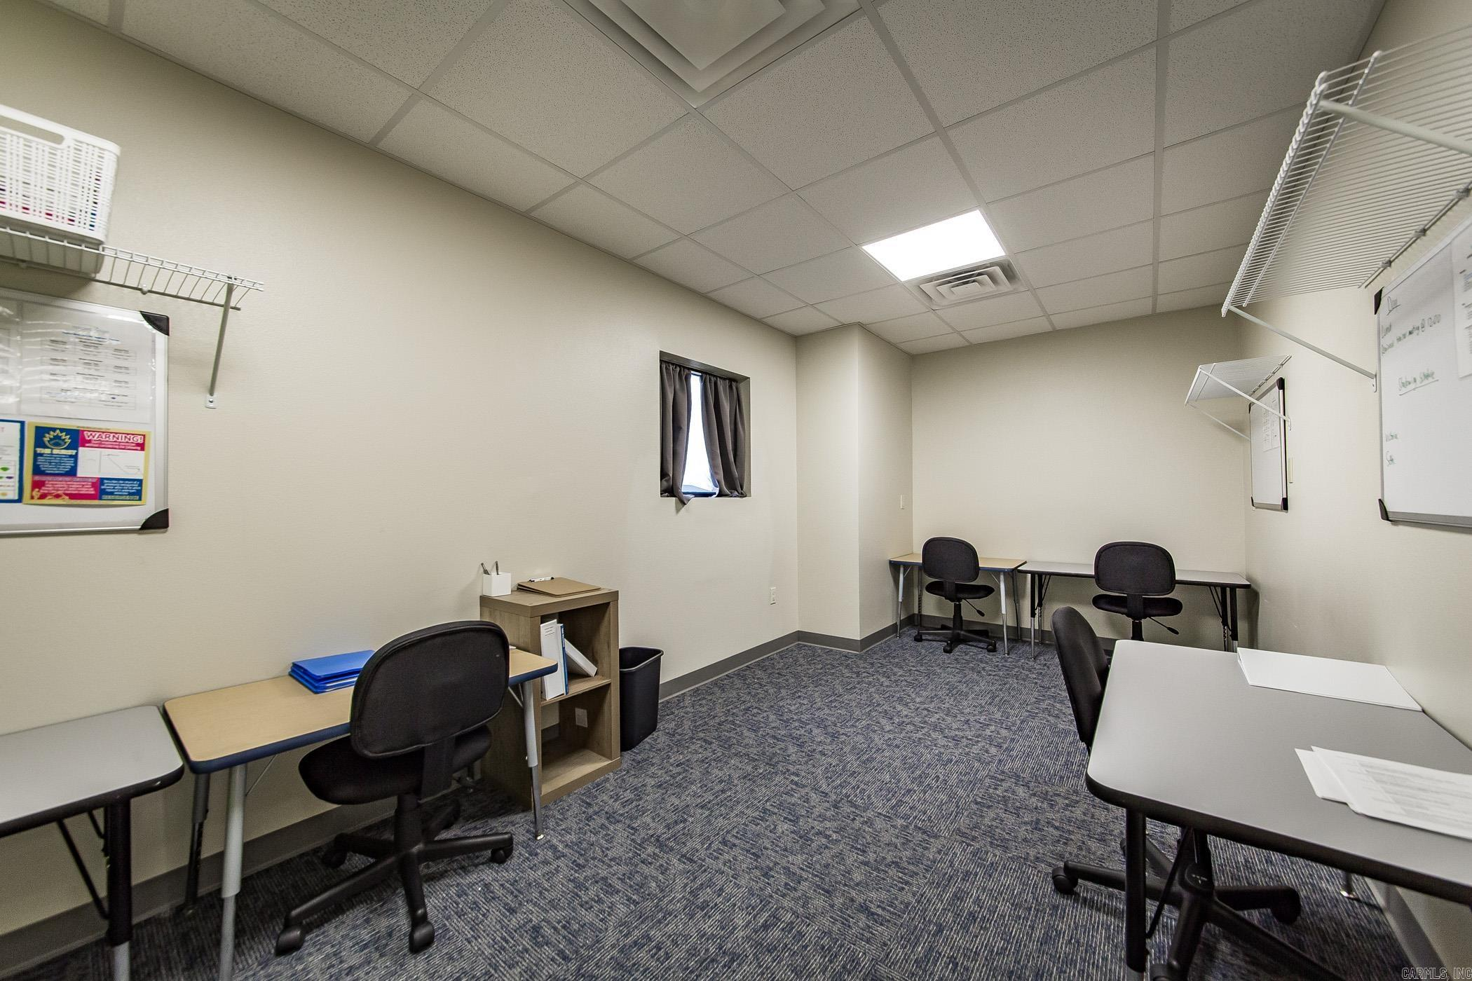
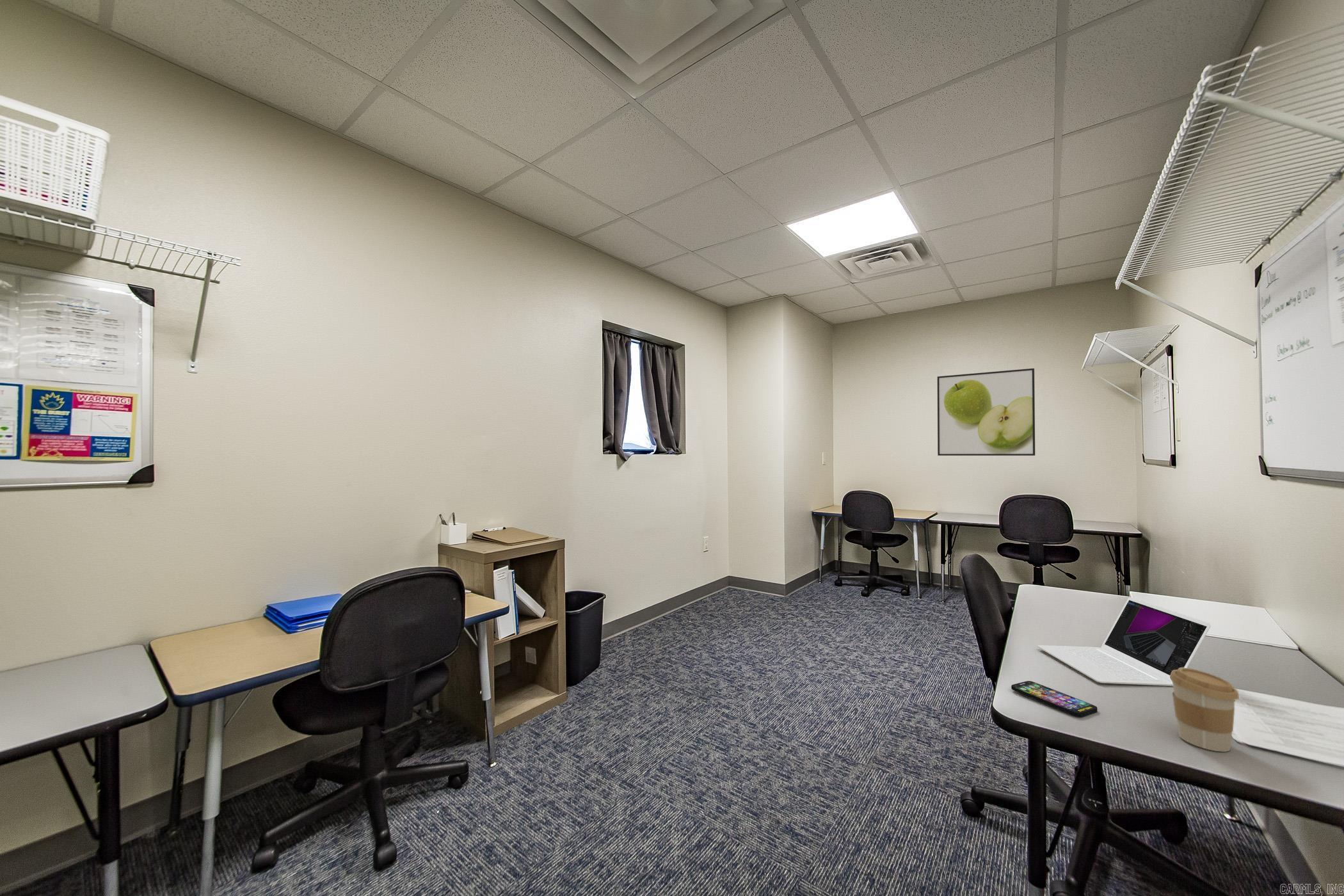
+ coffee cup (1203, 707)
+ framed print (984, 414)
+ laptop (1116, 633)
+ smartphone (1052, 698)
